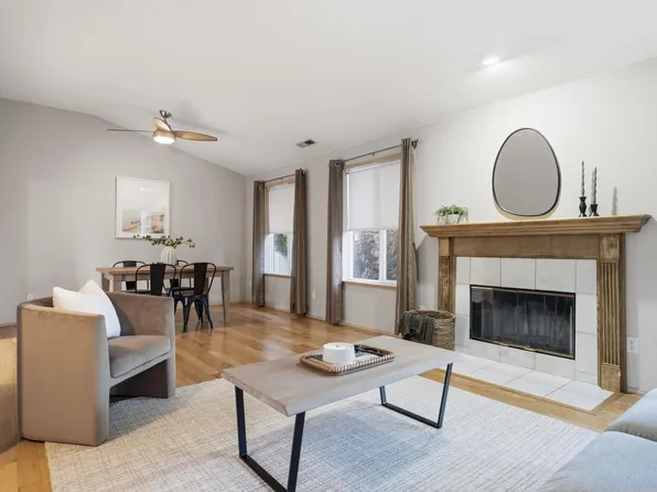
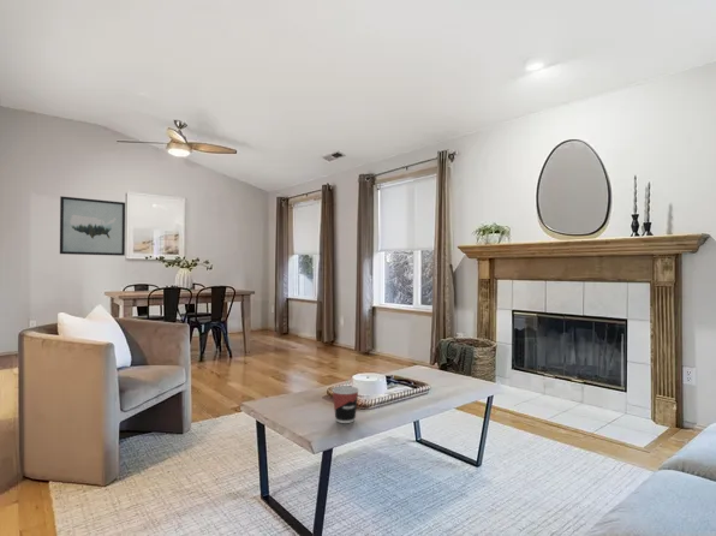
+ cup (345, 404)
+ wall art (94, 227)
